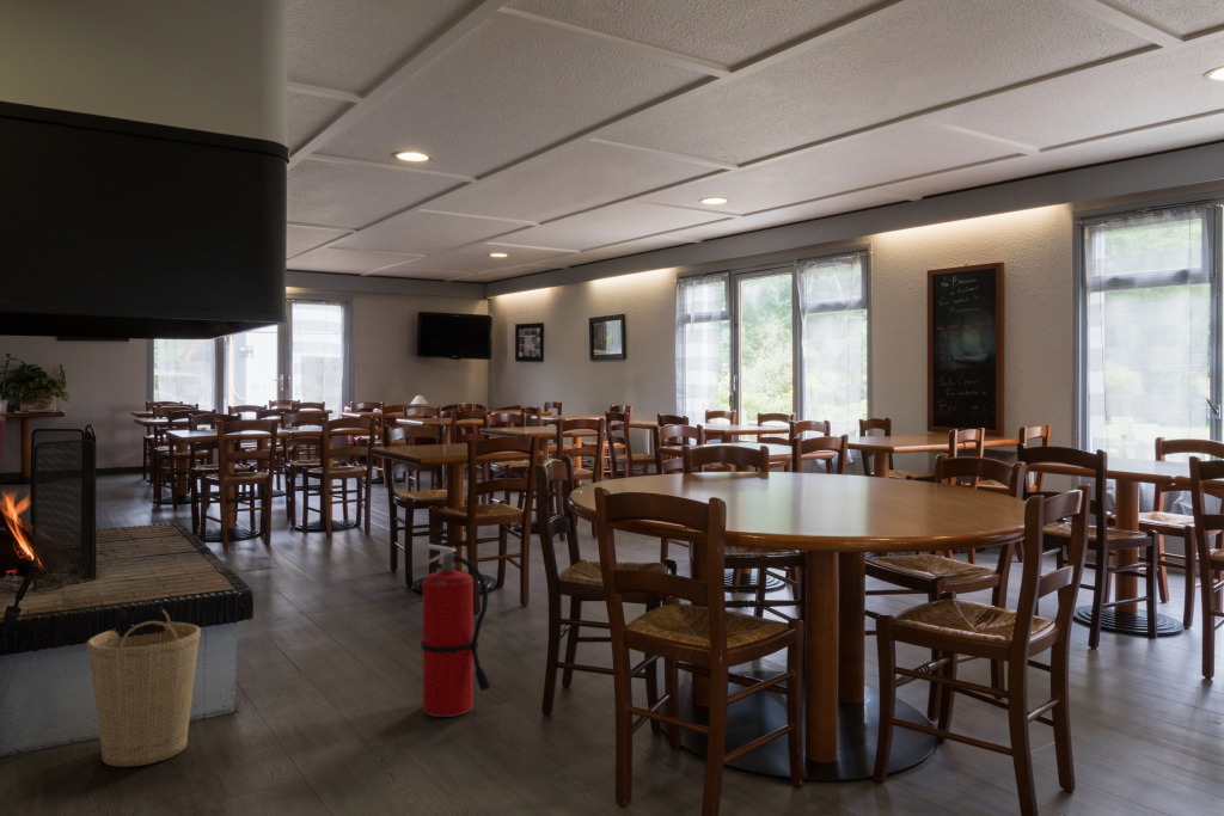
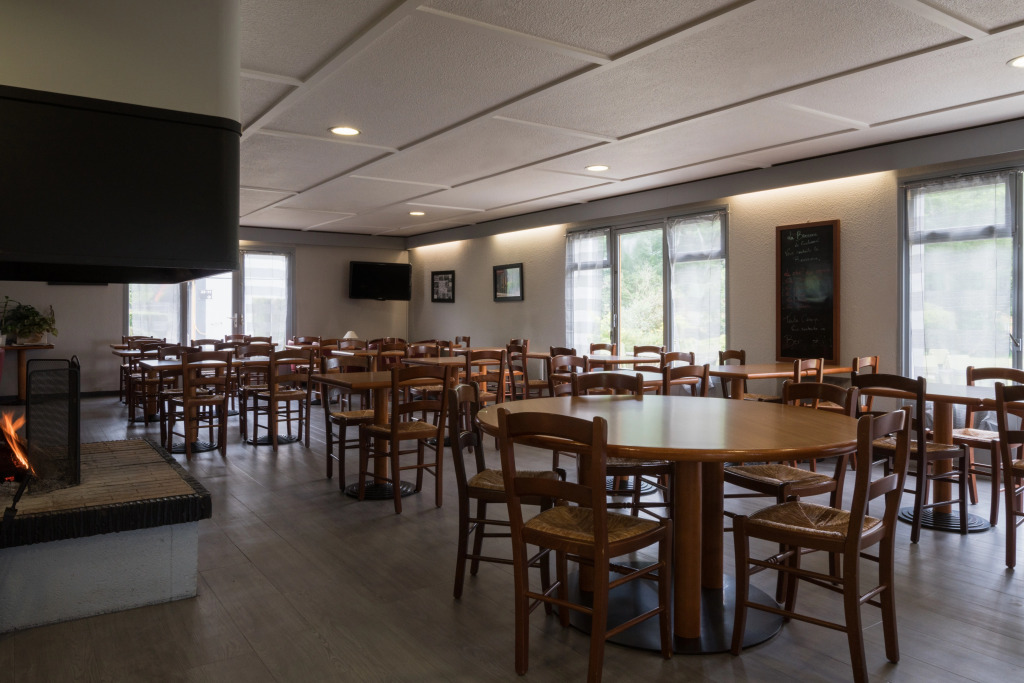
- fire extinguisher (457, 627)
- basket (145, 681)
